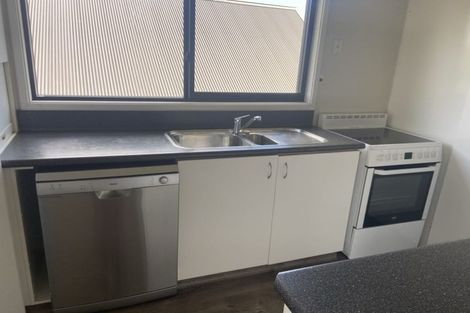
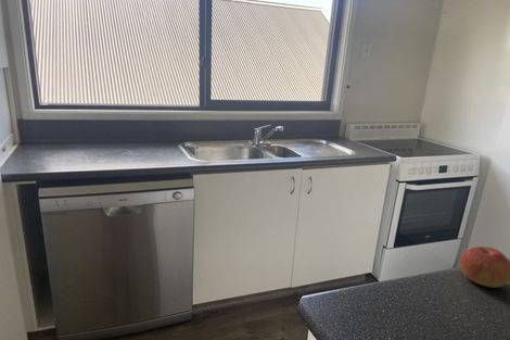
+ apple (485, 265)
